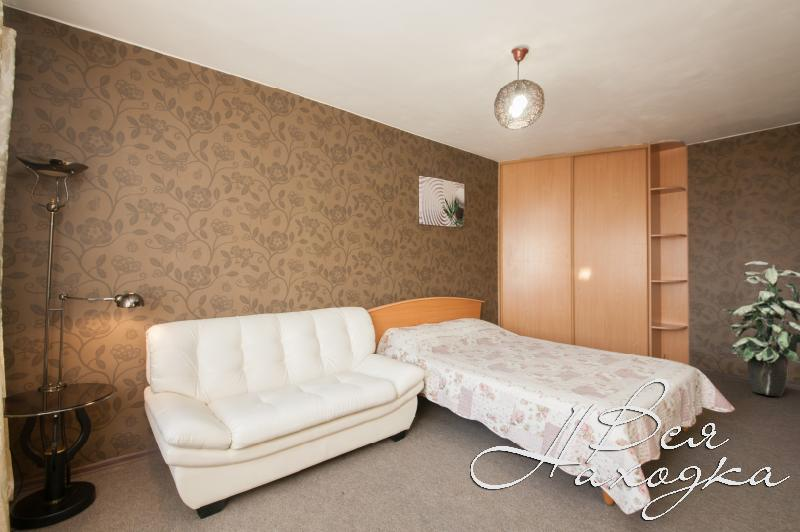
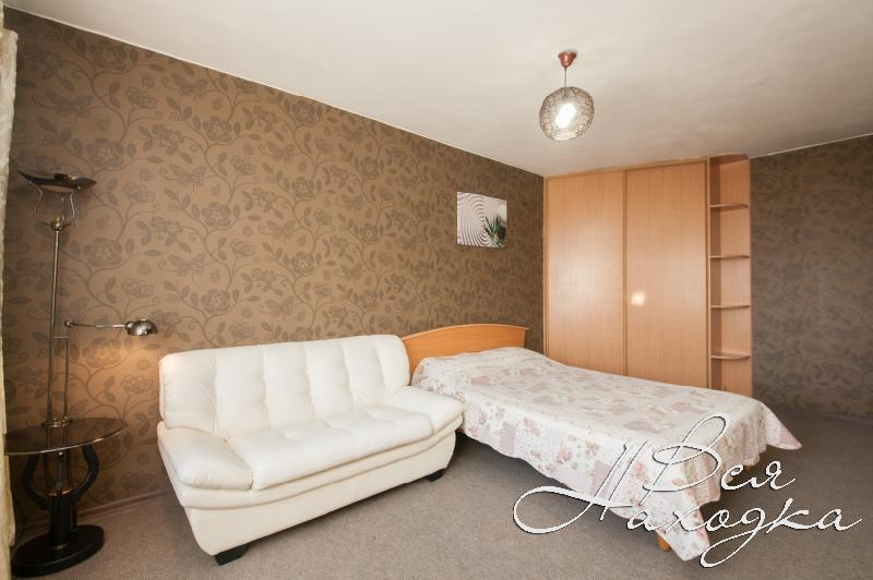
- indoor plant (764, 327)
